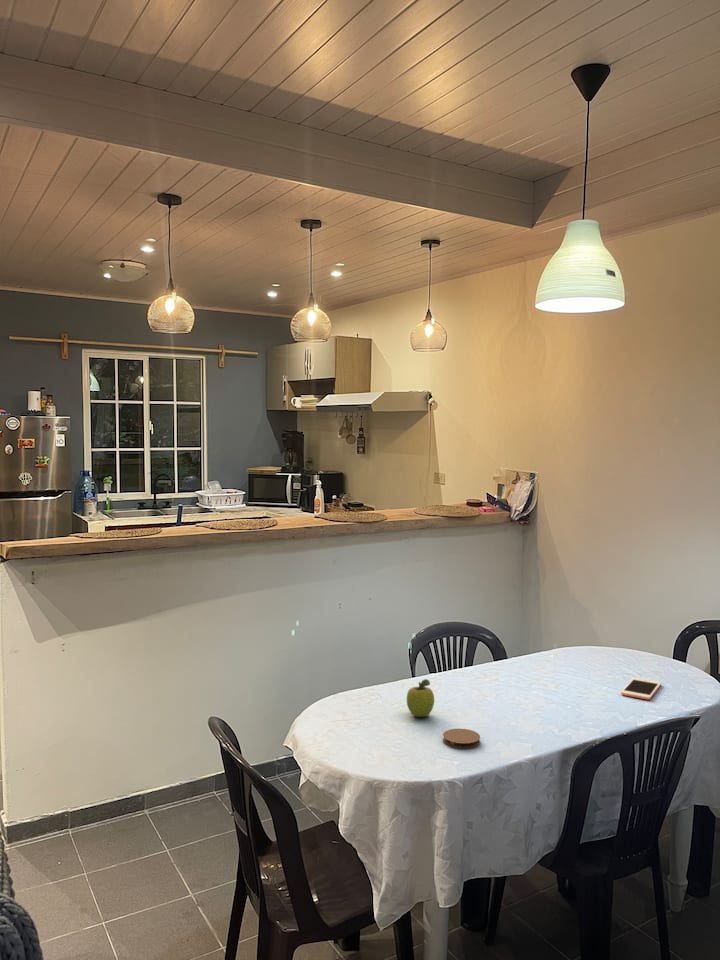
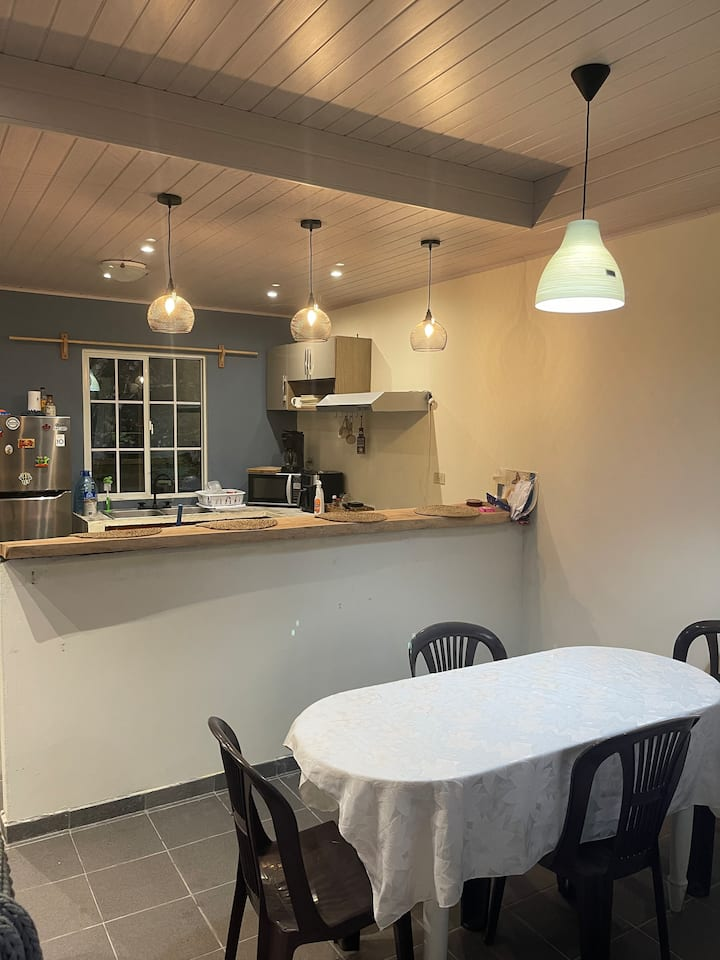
- coaster (461, 738)
- cell phone (641, 688)
- fruit (421, 697)
